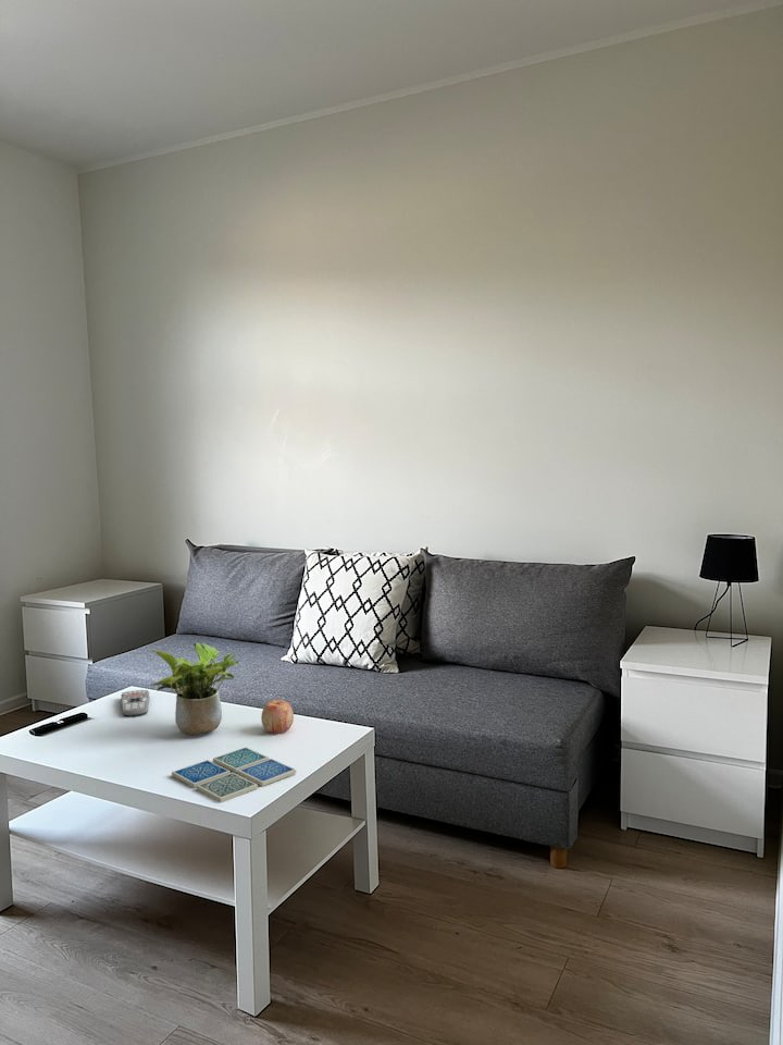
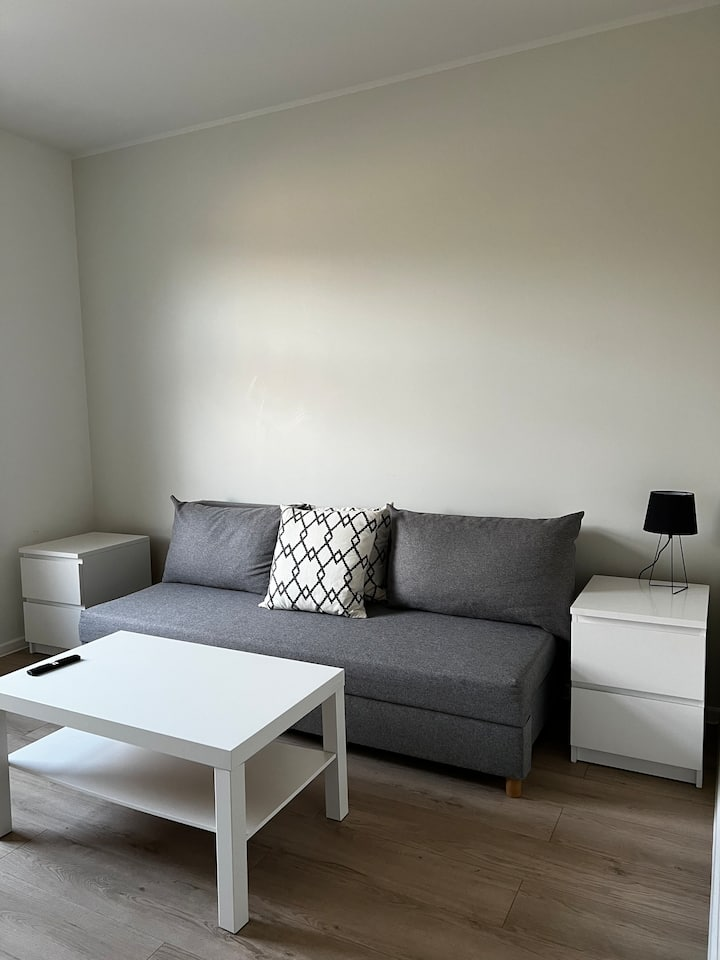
- apple (277, 715)
- drink coaster (234, 773)
- remote control (135, 702)
- potted plant (196, 686)
